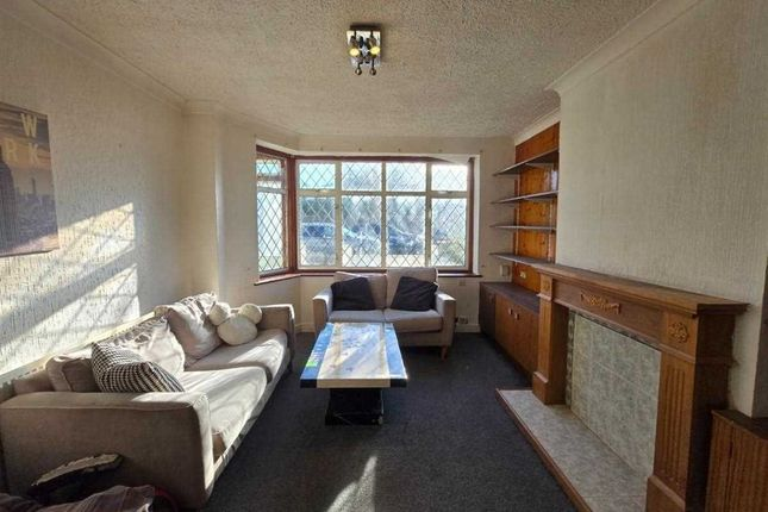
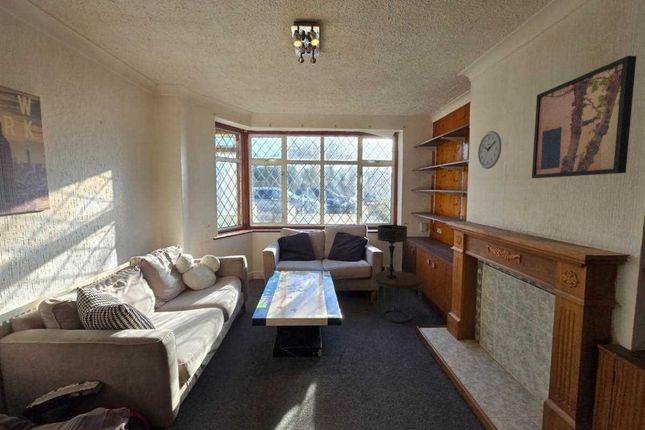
+ side table (399, 296)
+ table lamp (391, 251)
+ wall art (574, 128)
+ wall clock (488, 150)
